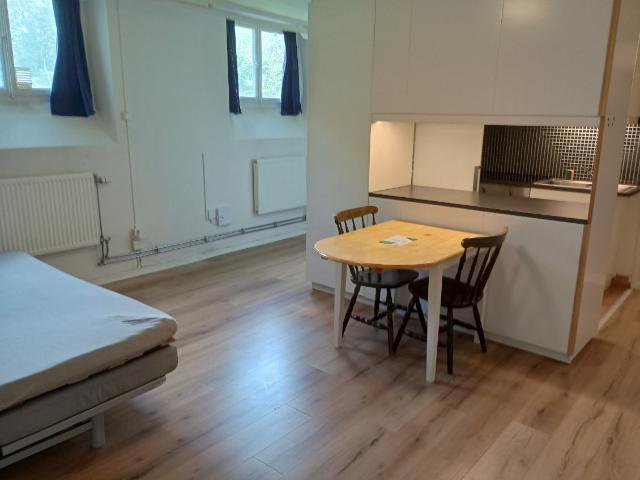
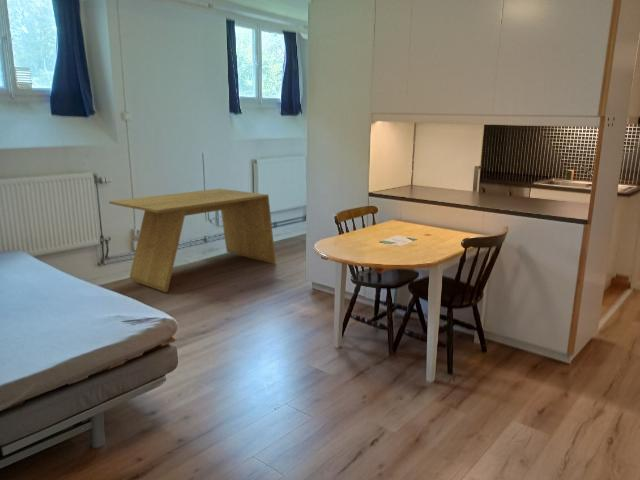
+ desk (181, 230)
